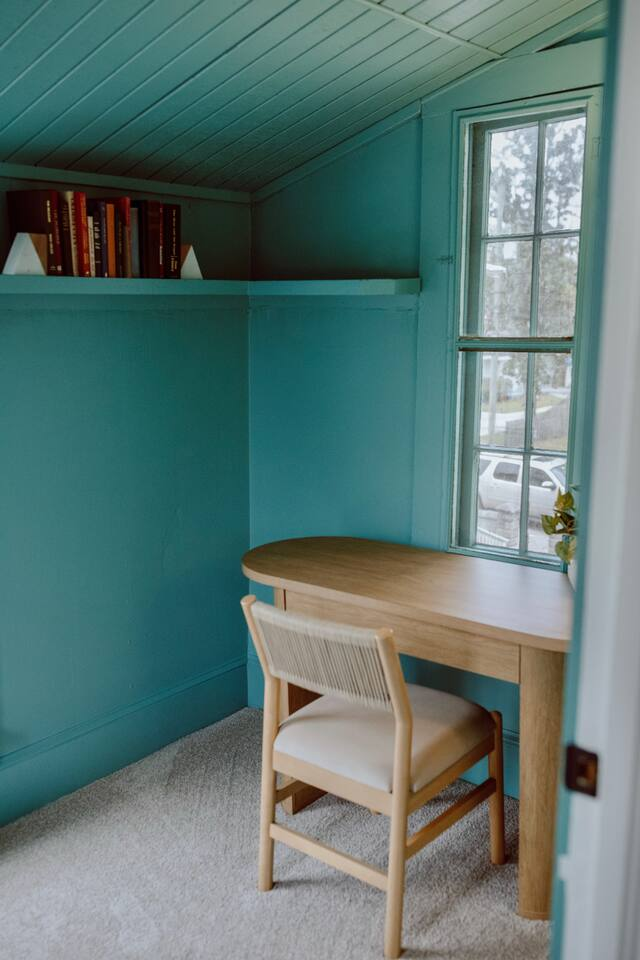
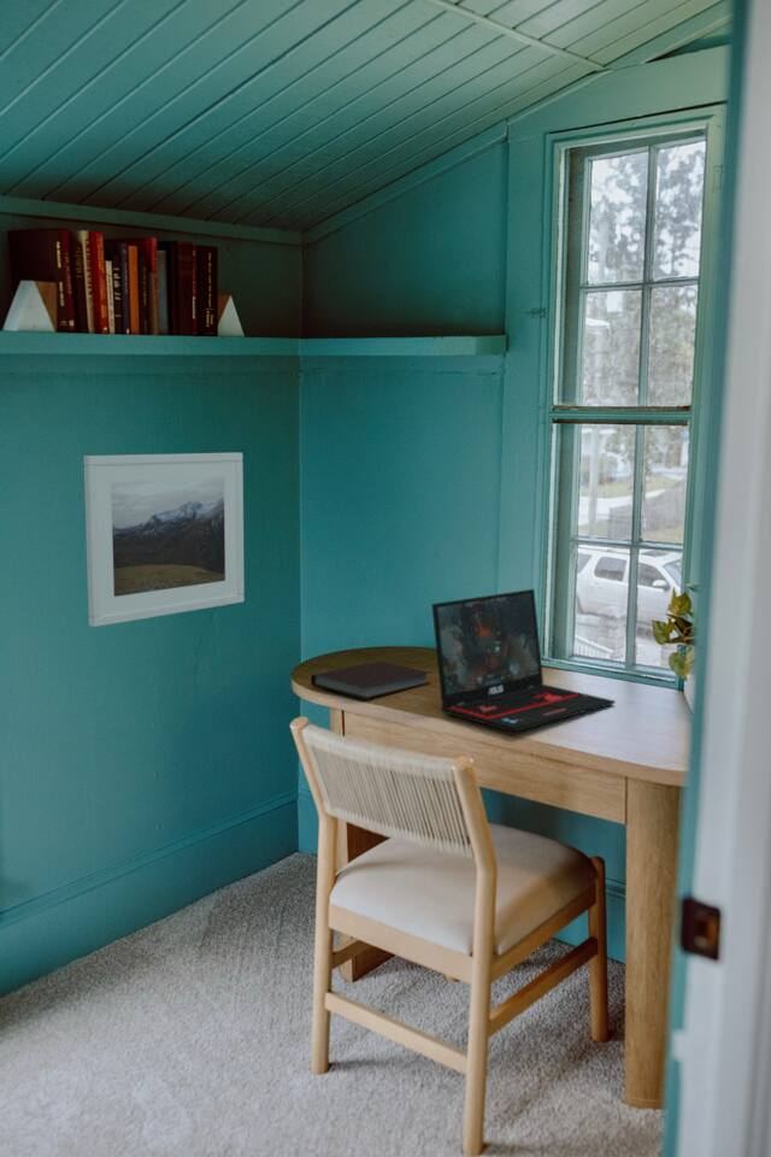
+ laptop (524, 656)
+ notebook (371, 679)
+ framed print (170, 534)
